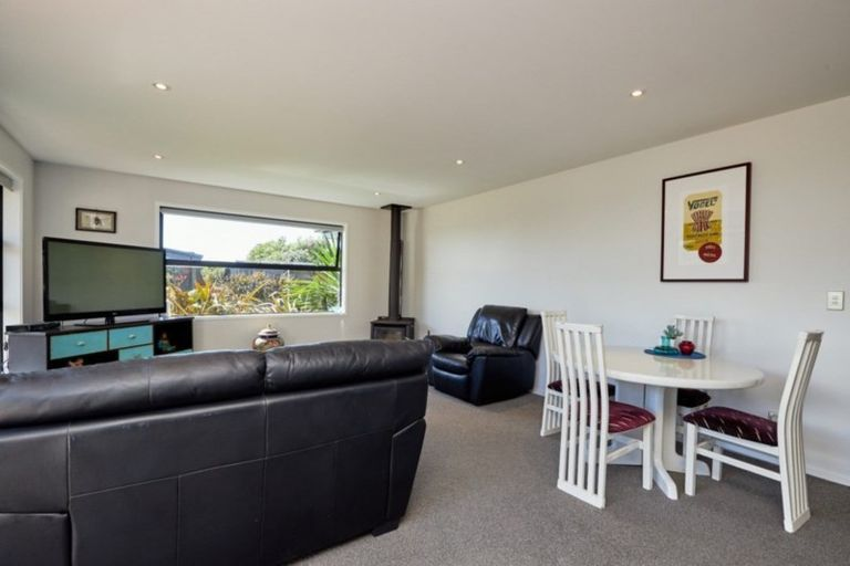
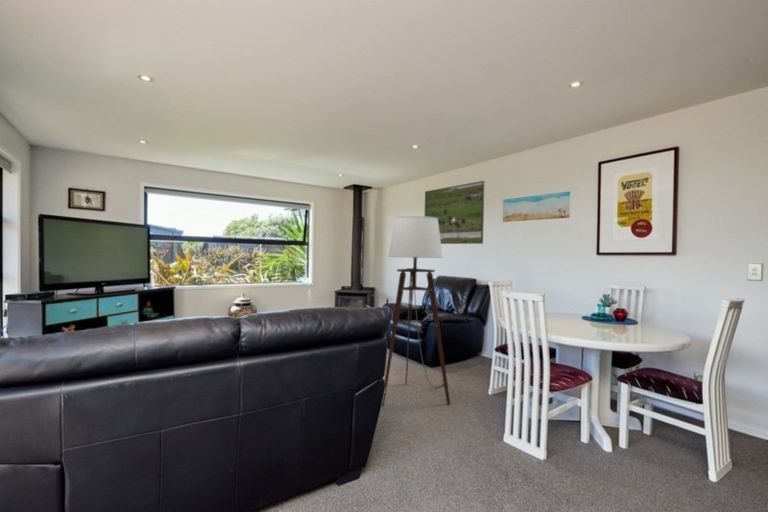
+ wall art (534, 207)
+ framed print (451, 215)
+ floor lamp (416, 310)
